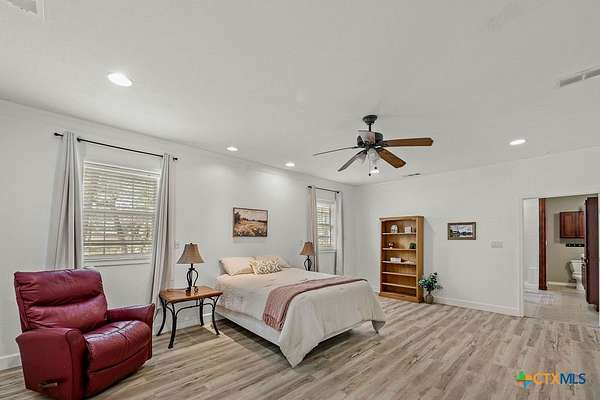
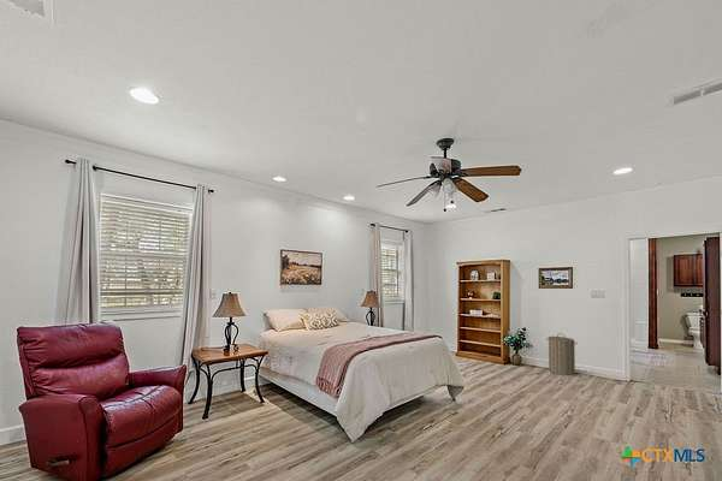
+ laundry hamper (561, 352)
